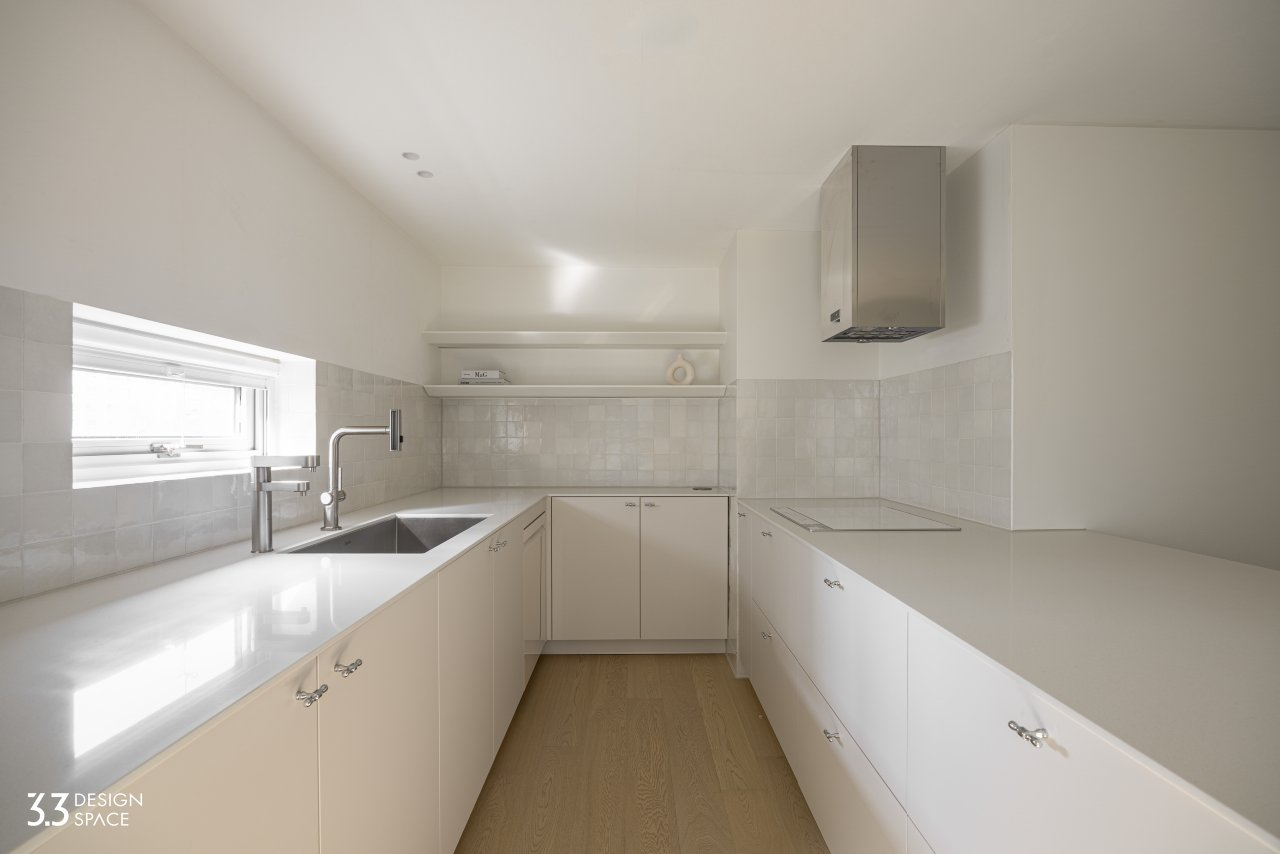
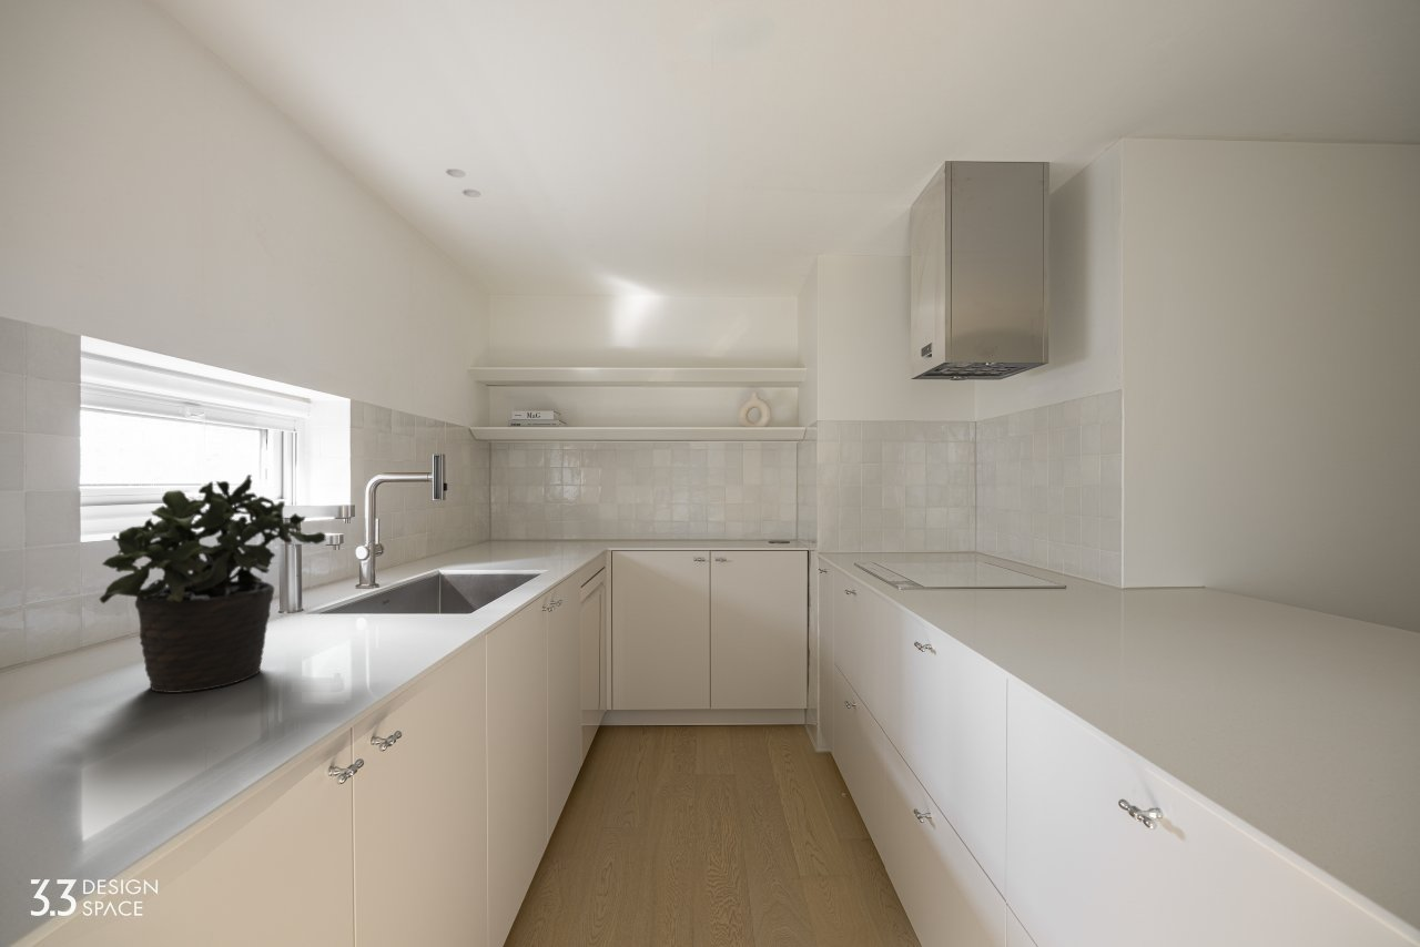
+ potted plant (221, 574)
